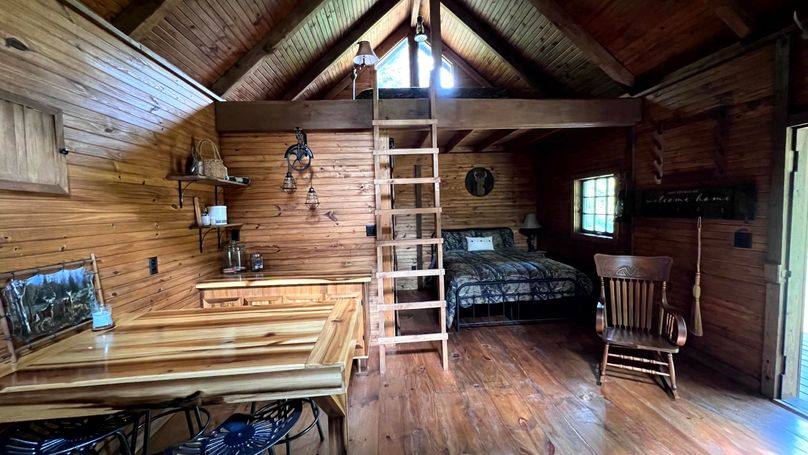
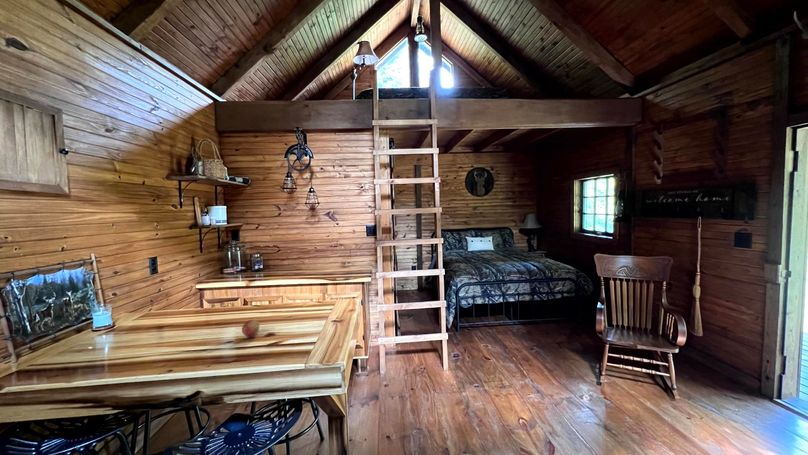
+ fruit (251, 328)
